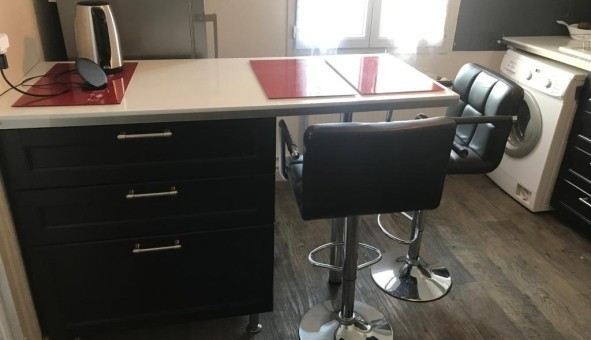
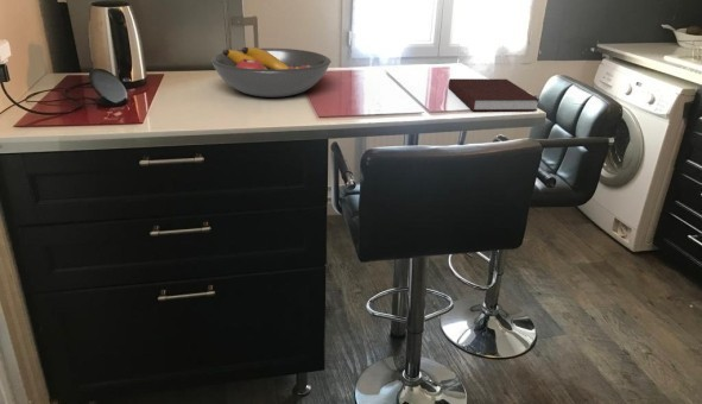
+ notebook (491, 93)
+ fruit bowl (271, 70)
